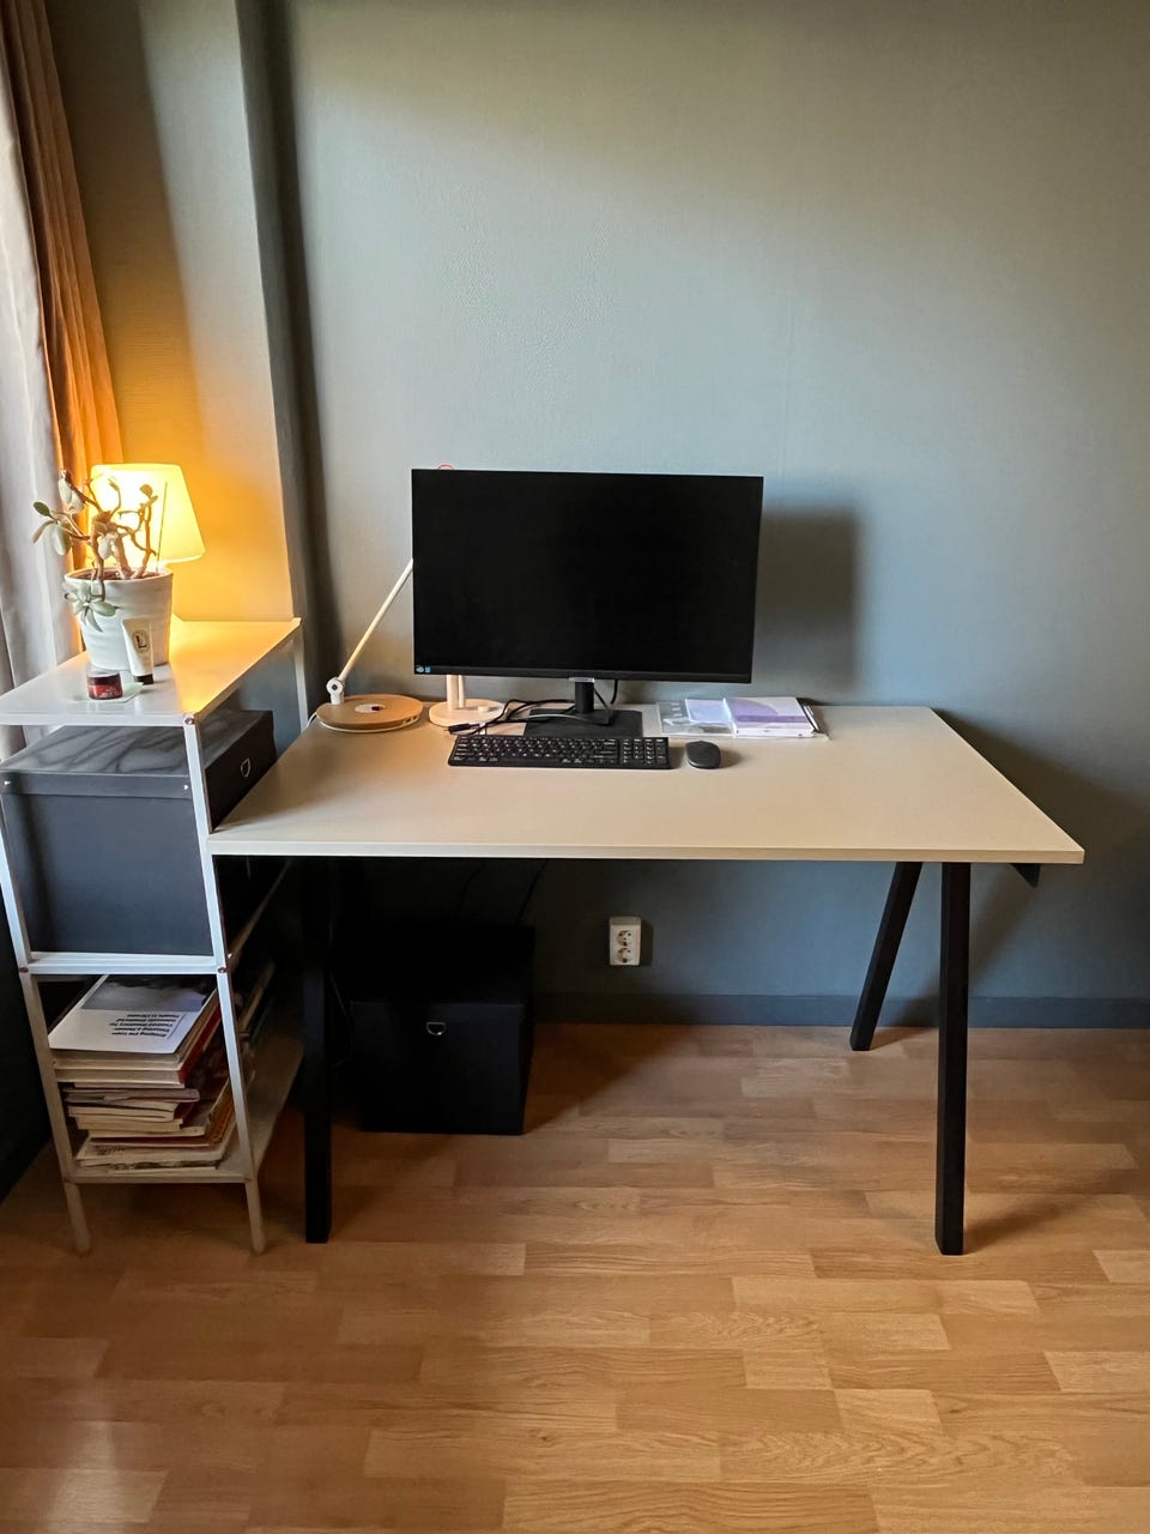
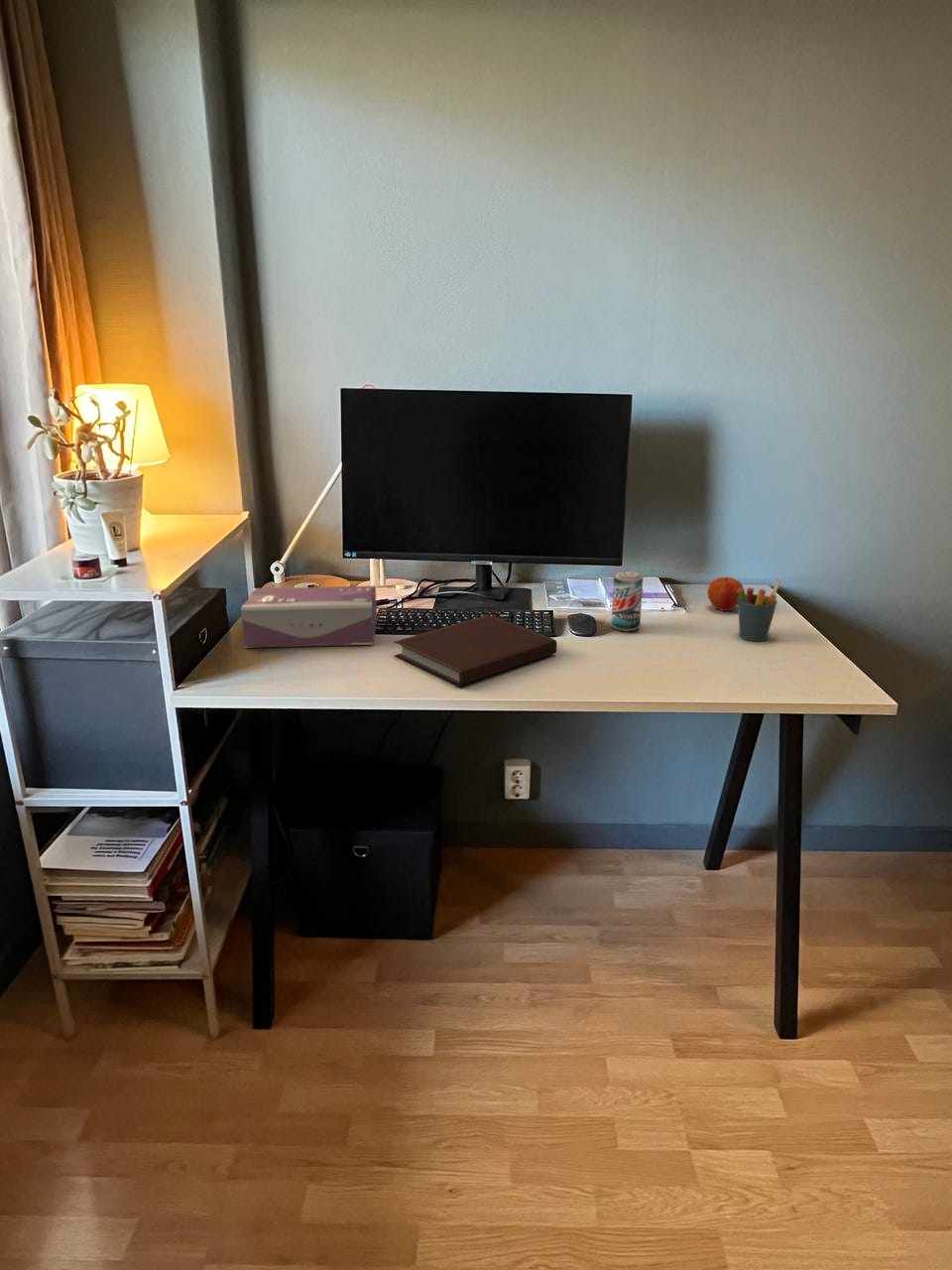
+ tissue box (311, 613)
+ notebook (475, 648)
+ apple (725, 592)
+ beer can (627, 600)
+ pen holder (756, 608)
